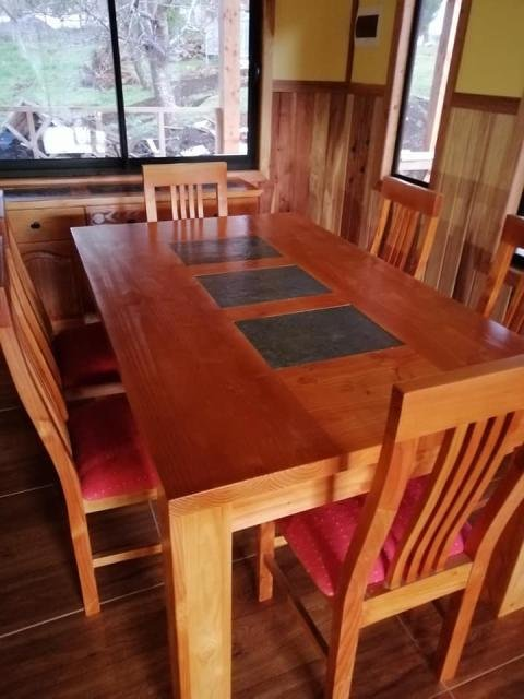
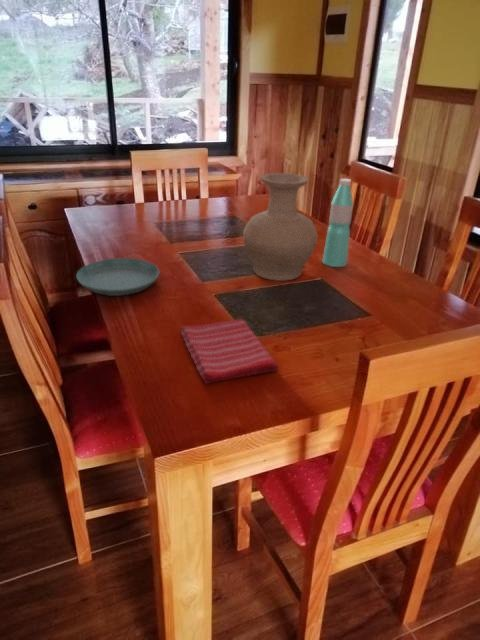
+ vase (280, 226)
+ water bottle (339, 222)
+ dish towel (226, 347)
+ saucer (118, 277)
